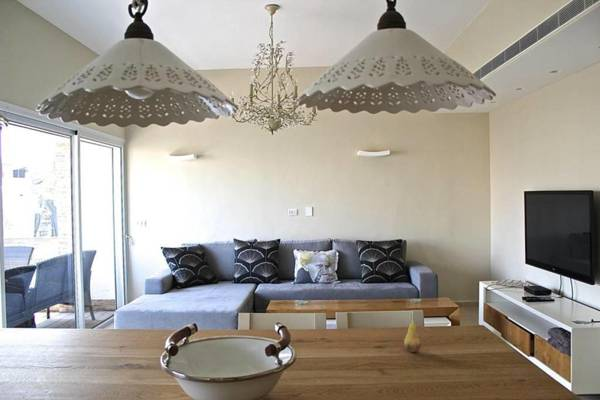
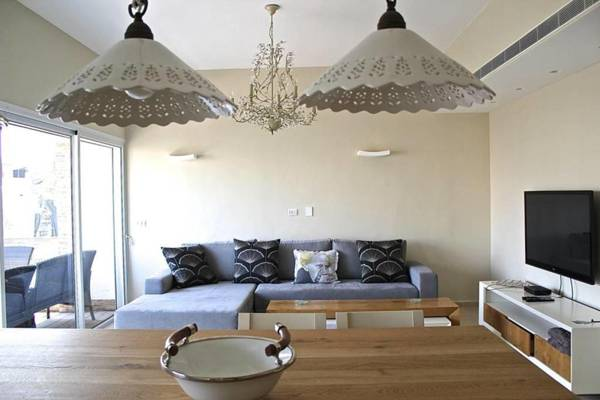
- fruit (412, 333)
